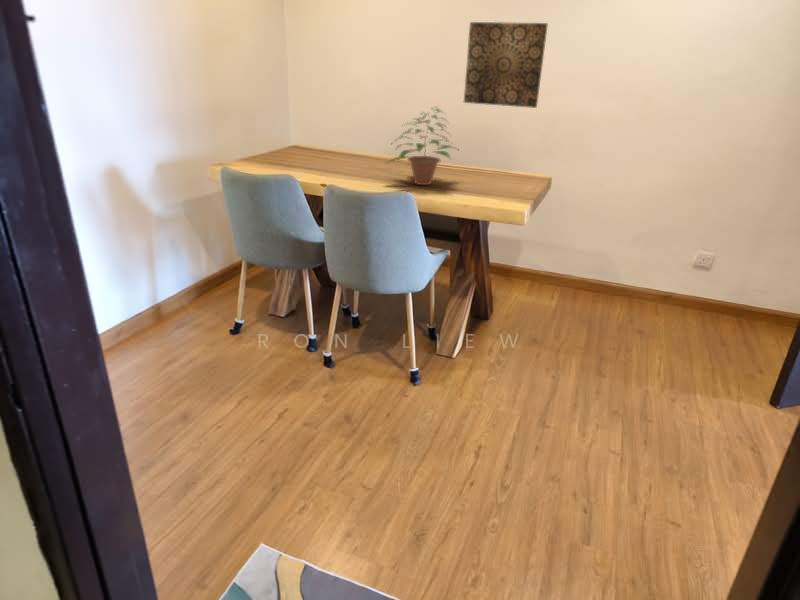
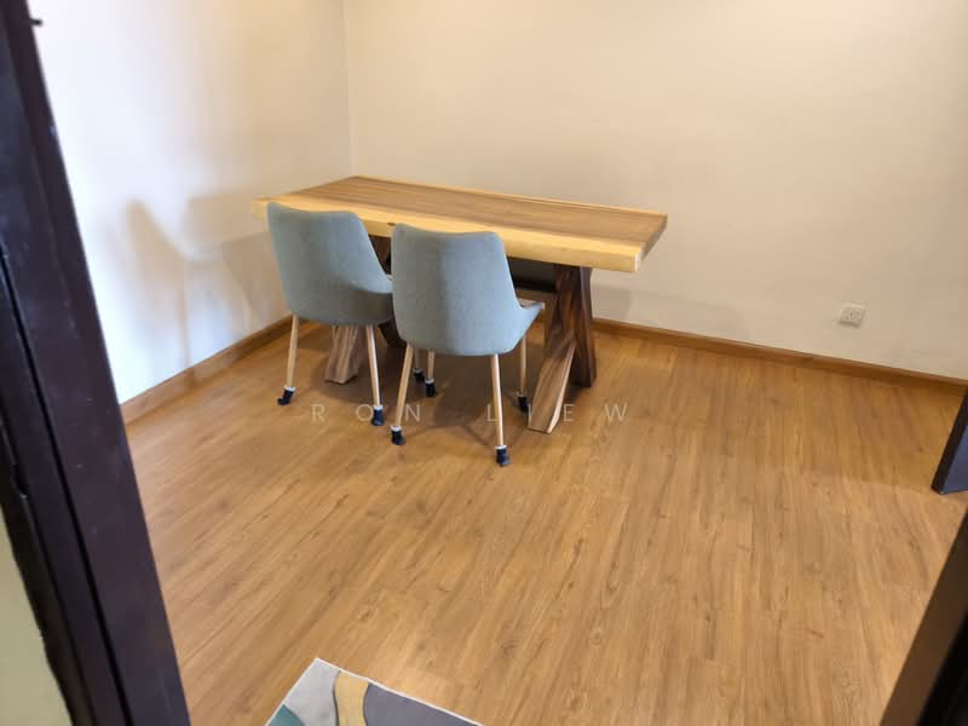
- potted plant (423, 145)
- wall art (503, 65)
